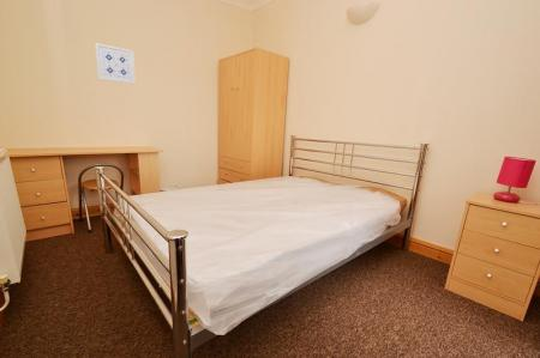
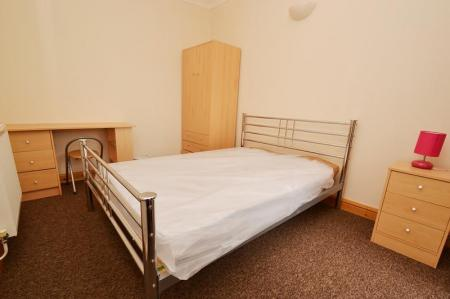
- wall art (115, 65)
